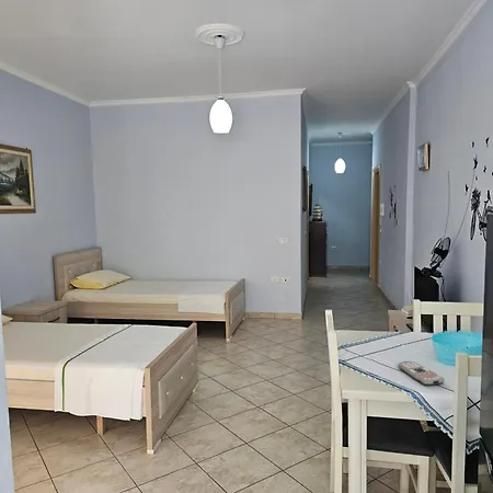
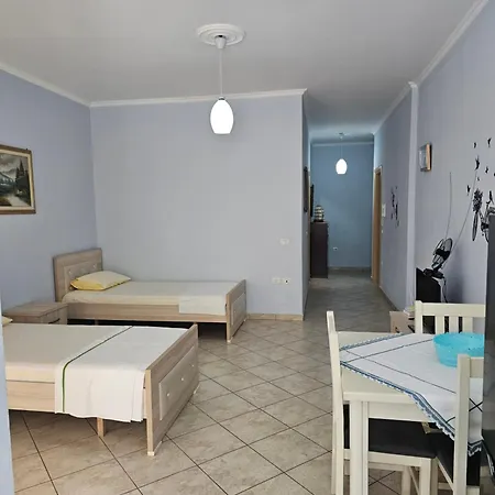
- remote control (419, 372)
